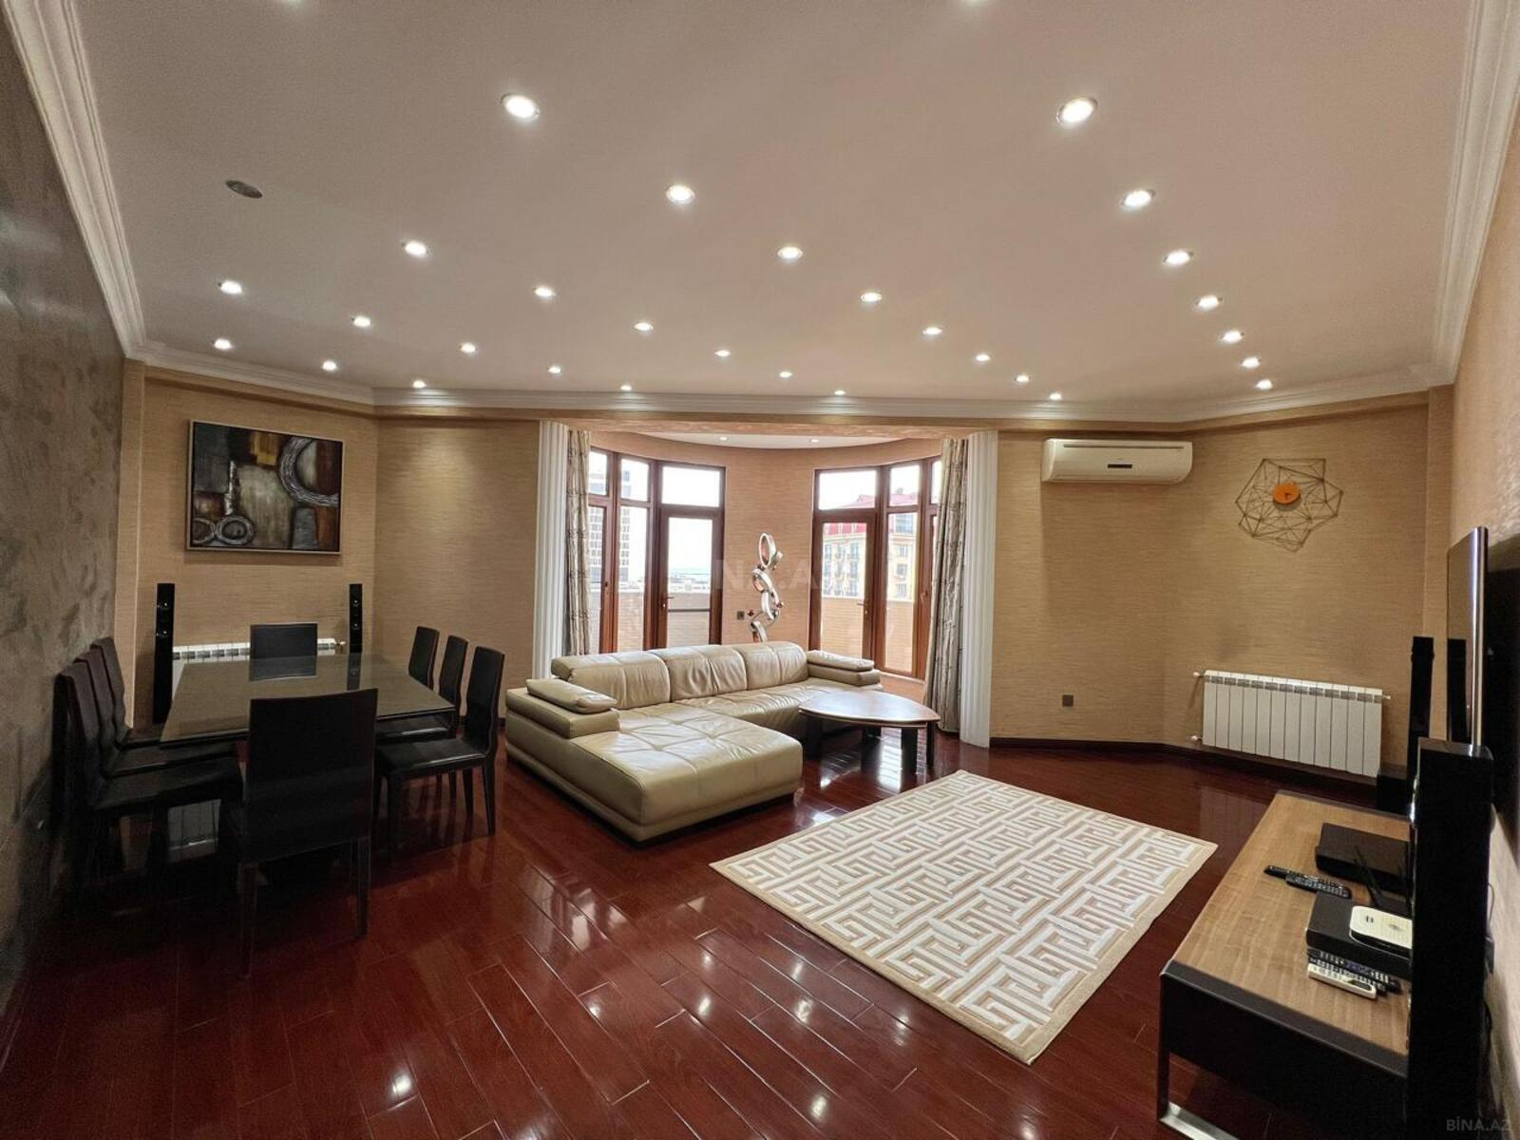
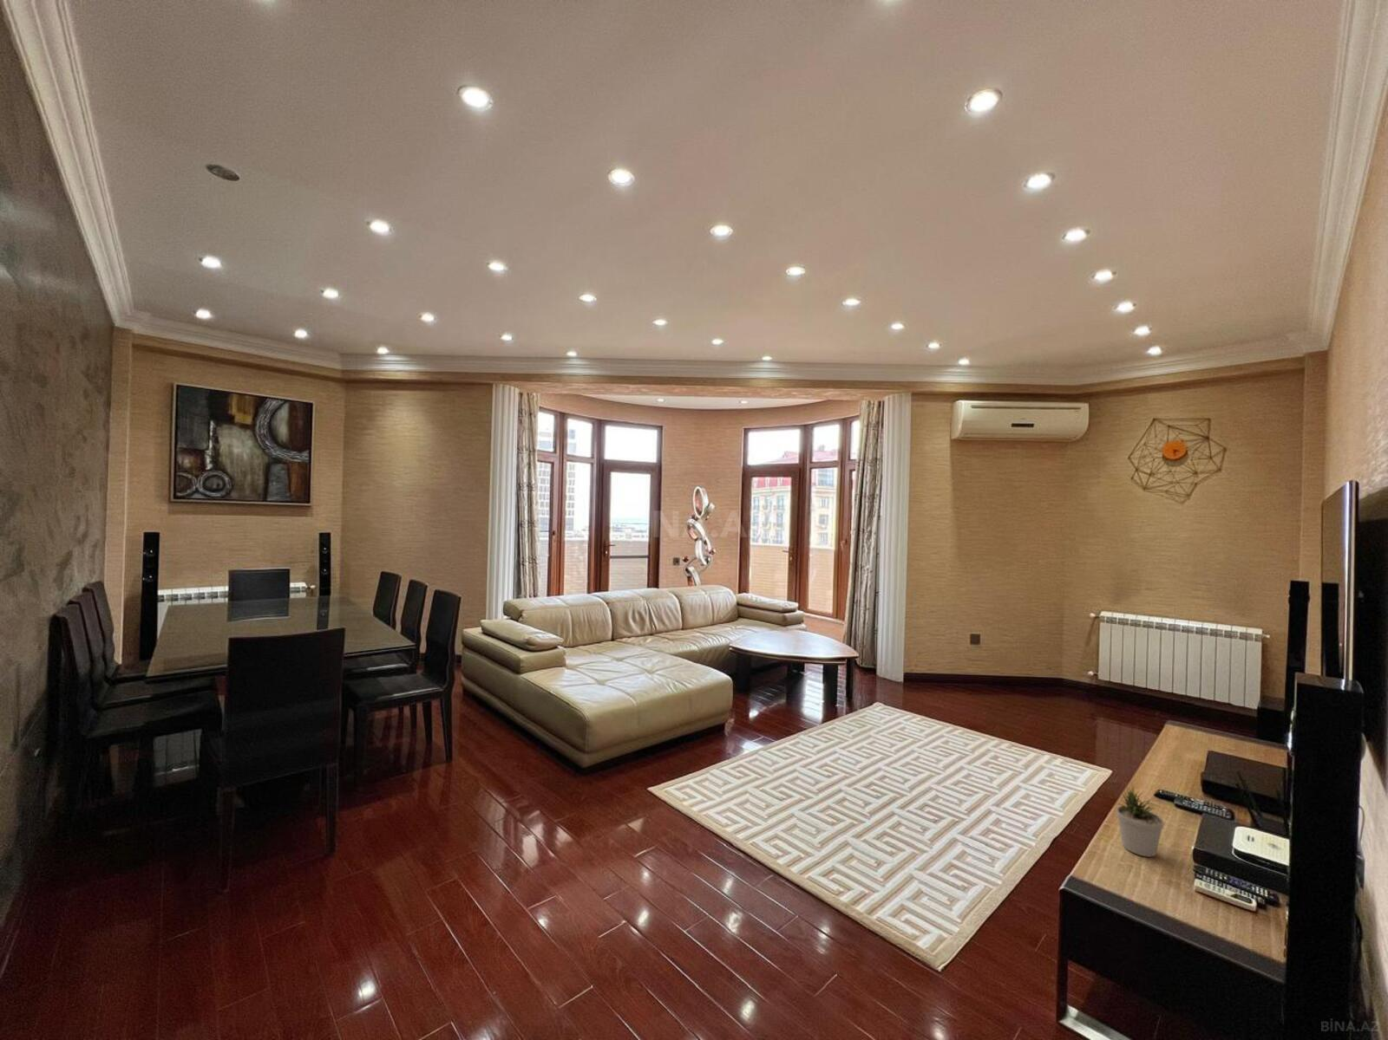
+ potted plant (1140, 819)
